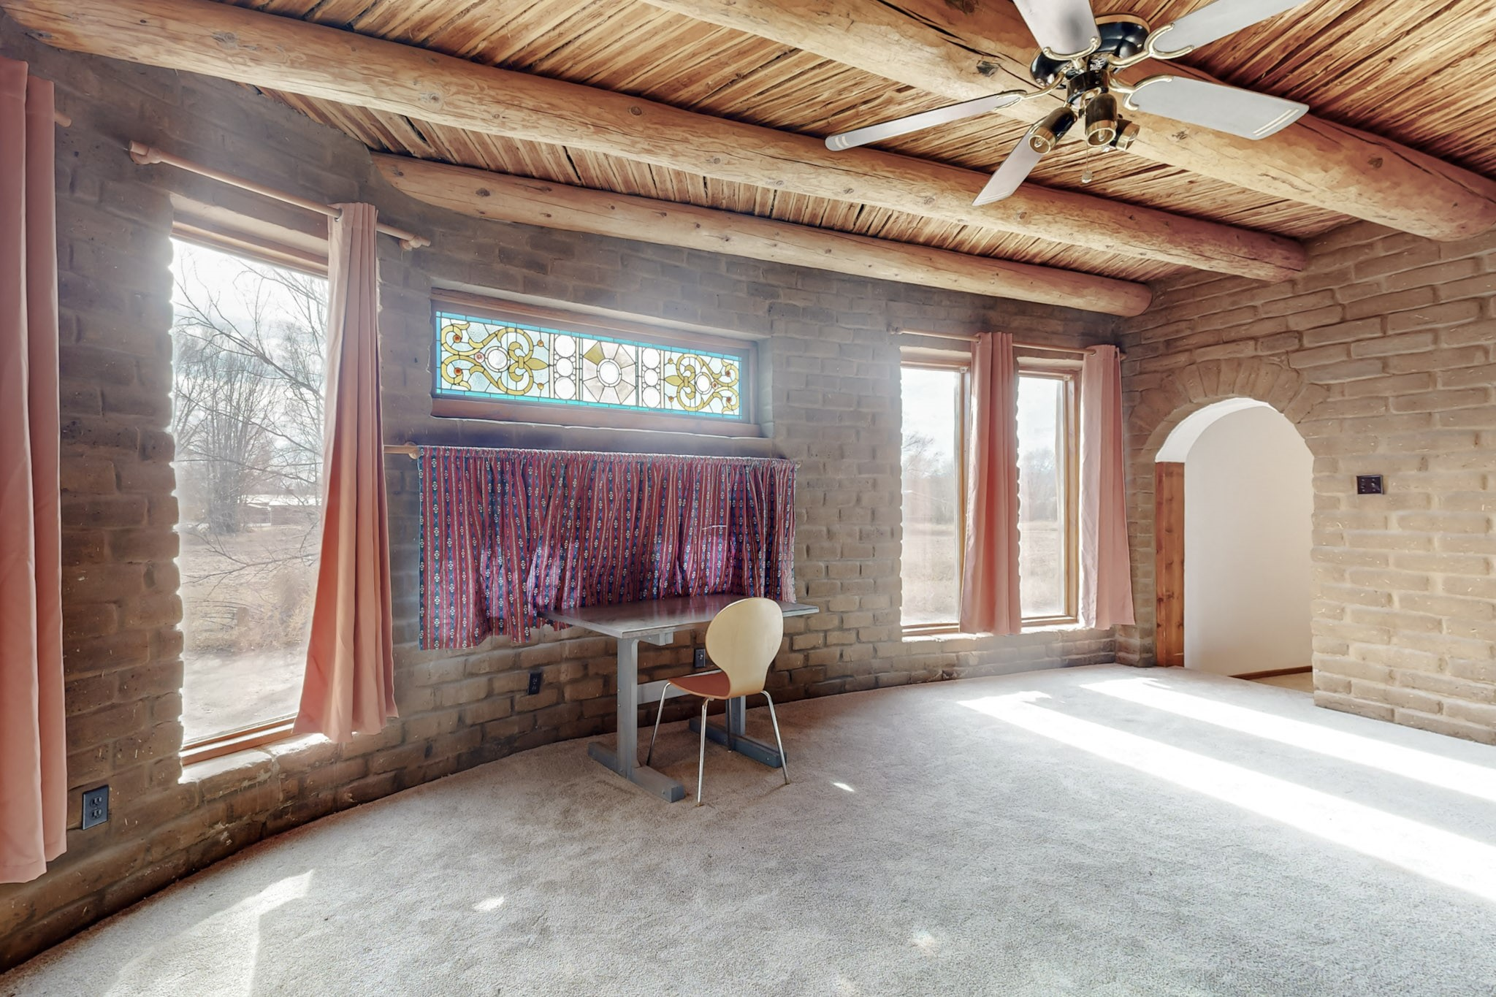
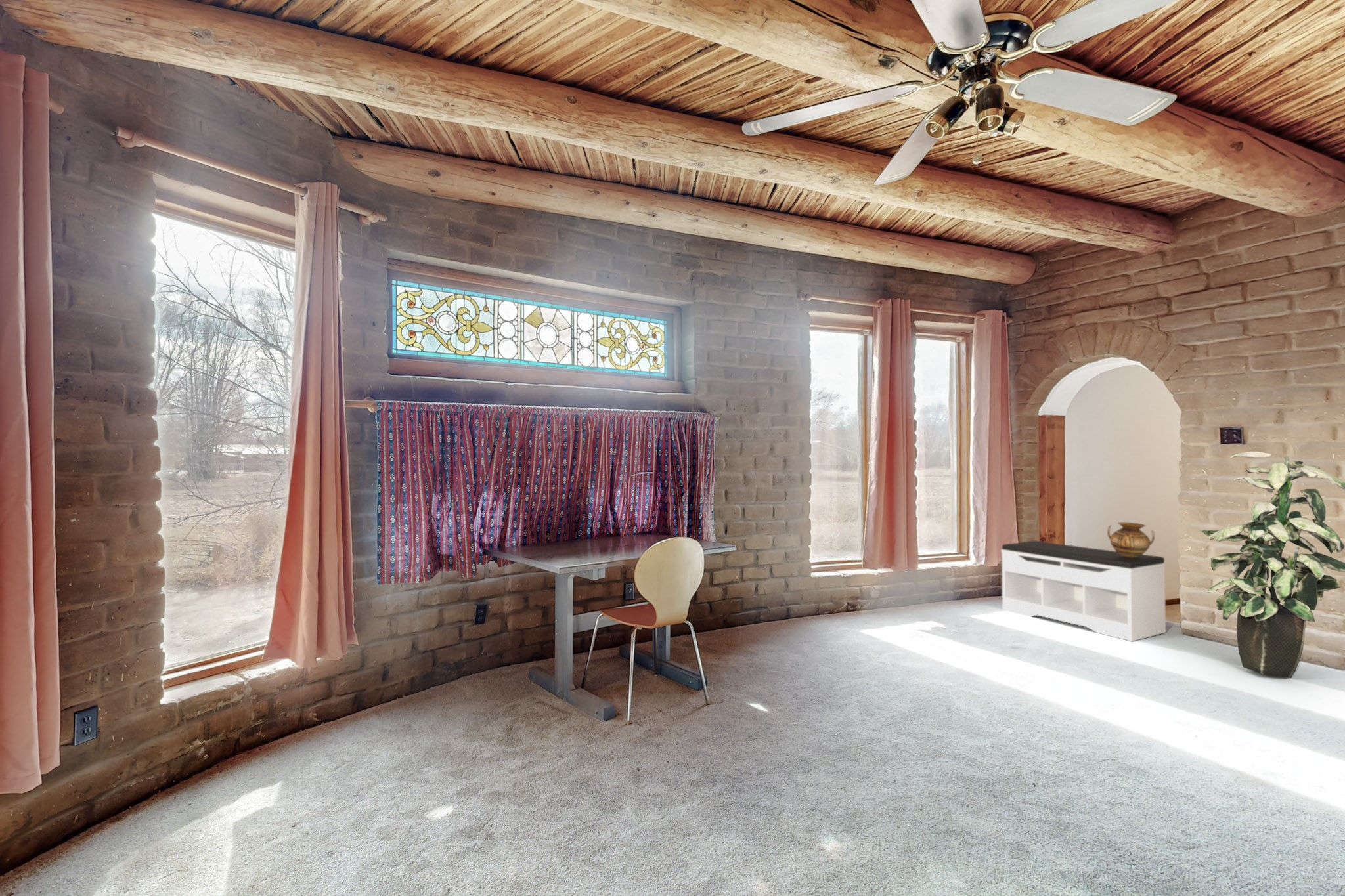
+ bench (1078, 585)
+ indoor plant (1269, 561)
+ ceramic pot (1128, 540)
